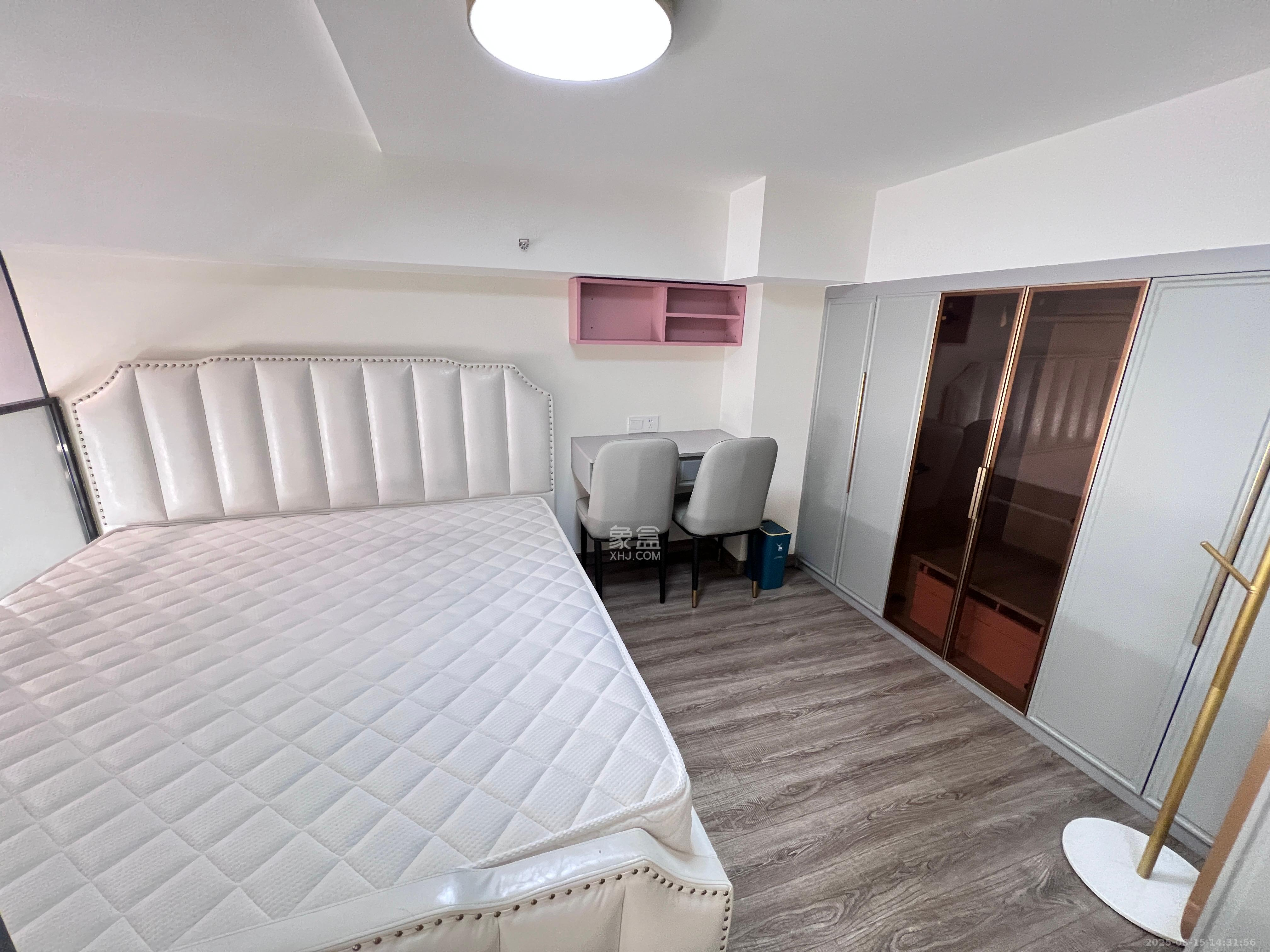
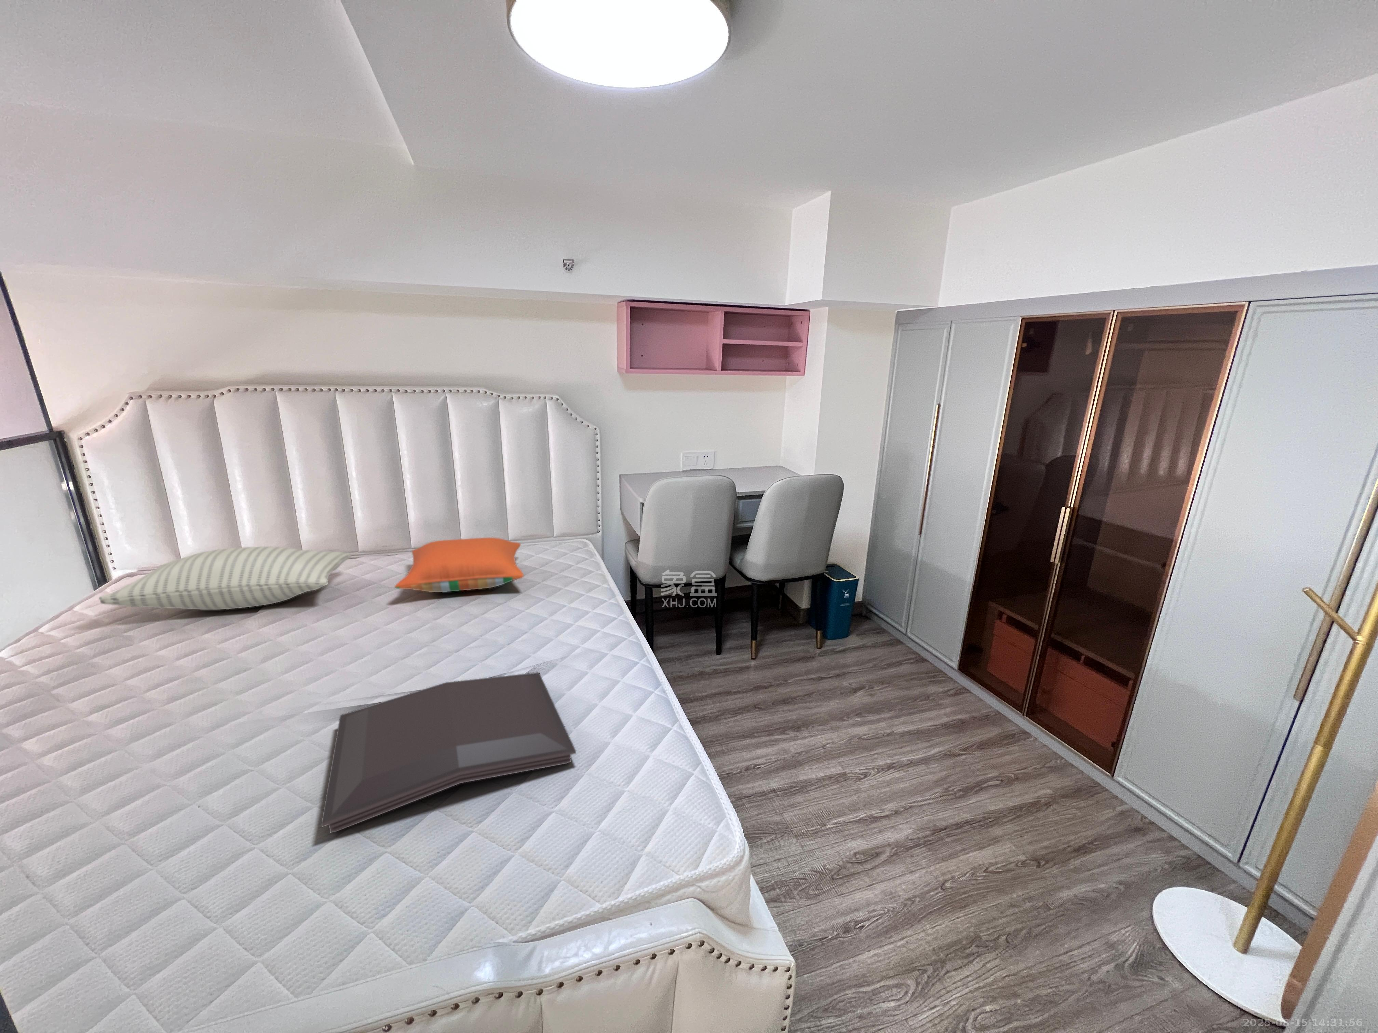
+ pillow (464, 563)
+ pillow (242, 577)
+ serving tray (452, 729)
